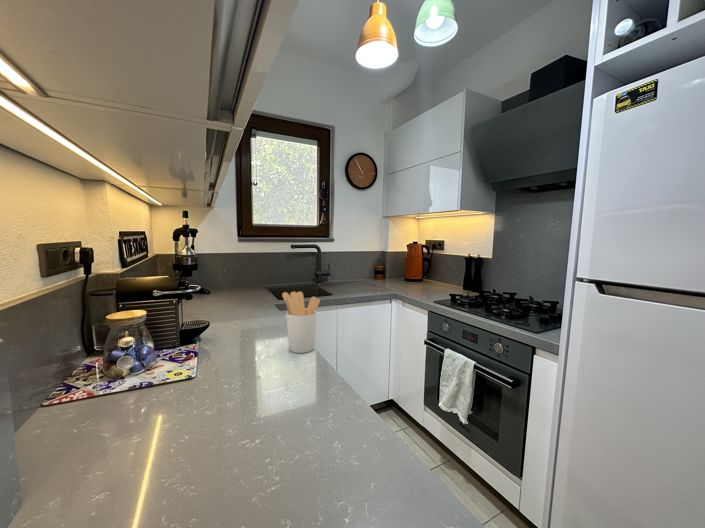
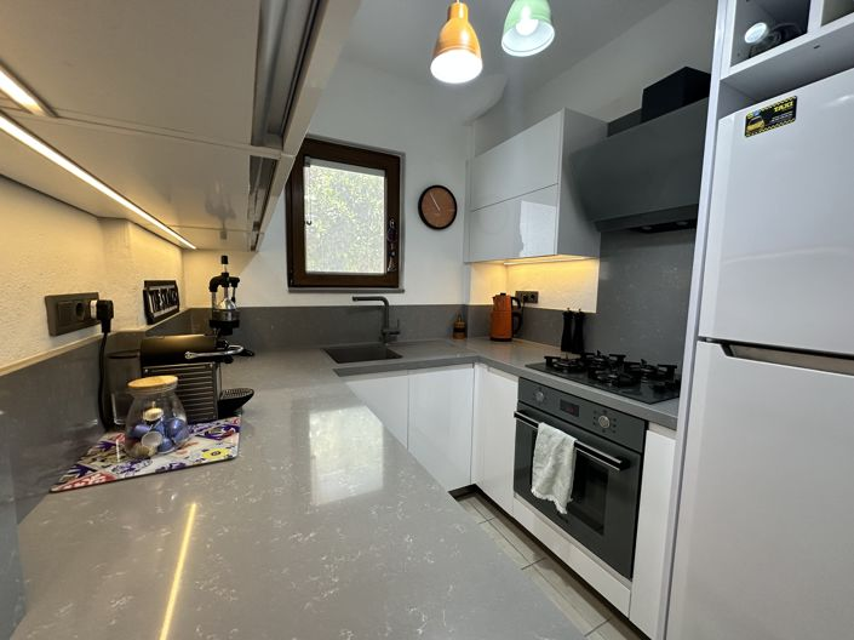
- utensil holder (298, 319)
